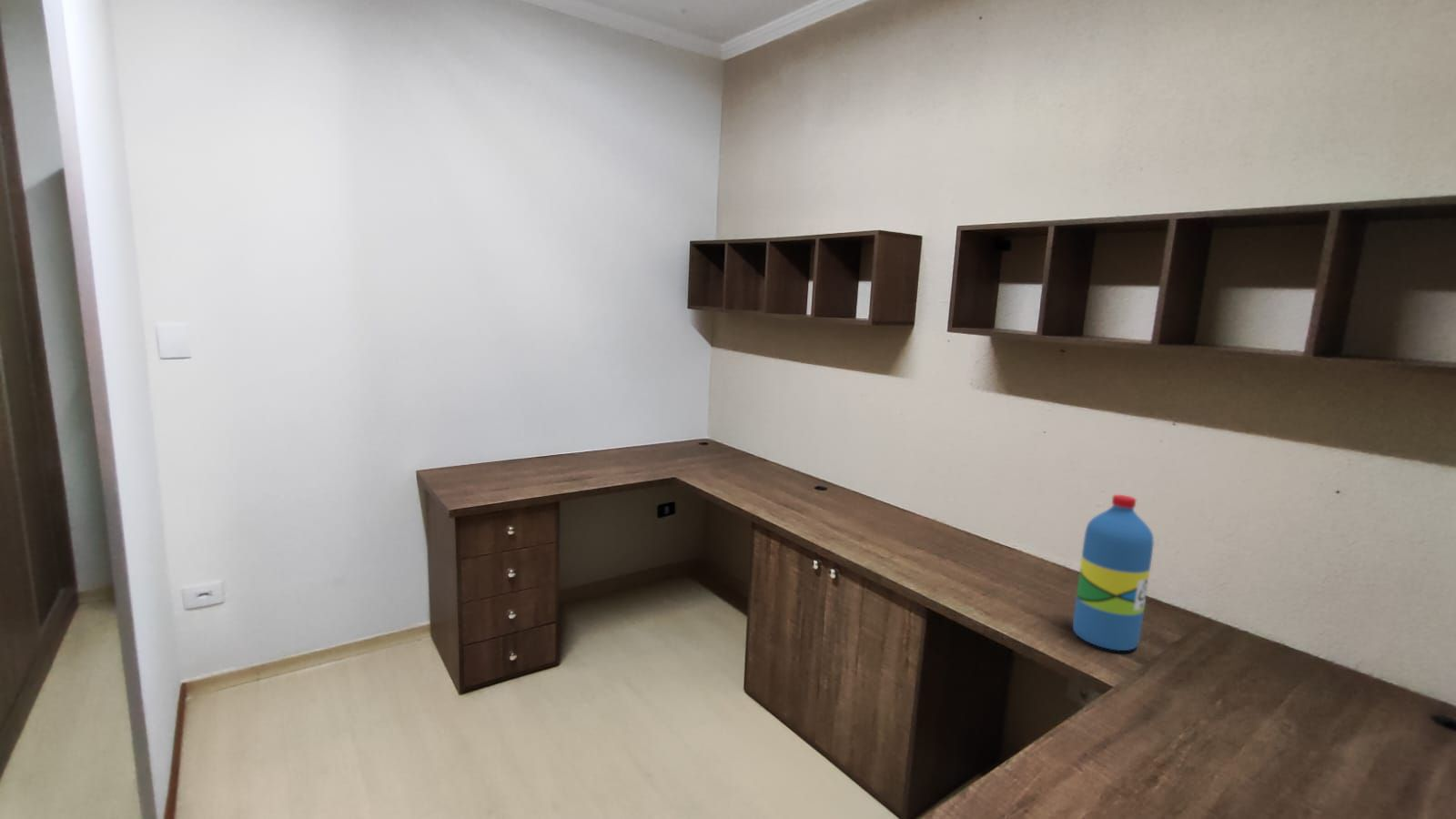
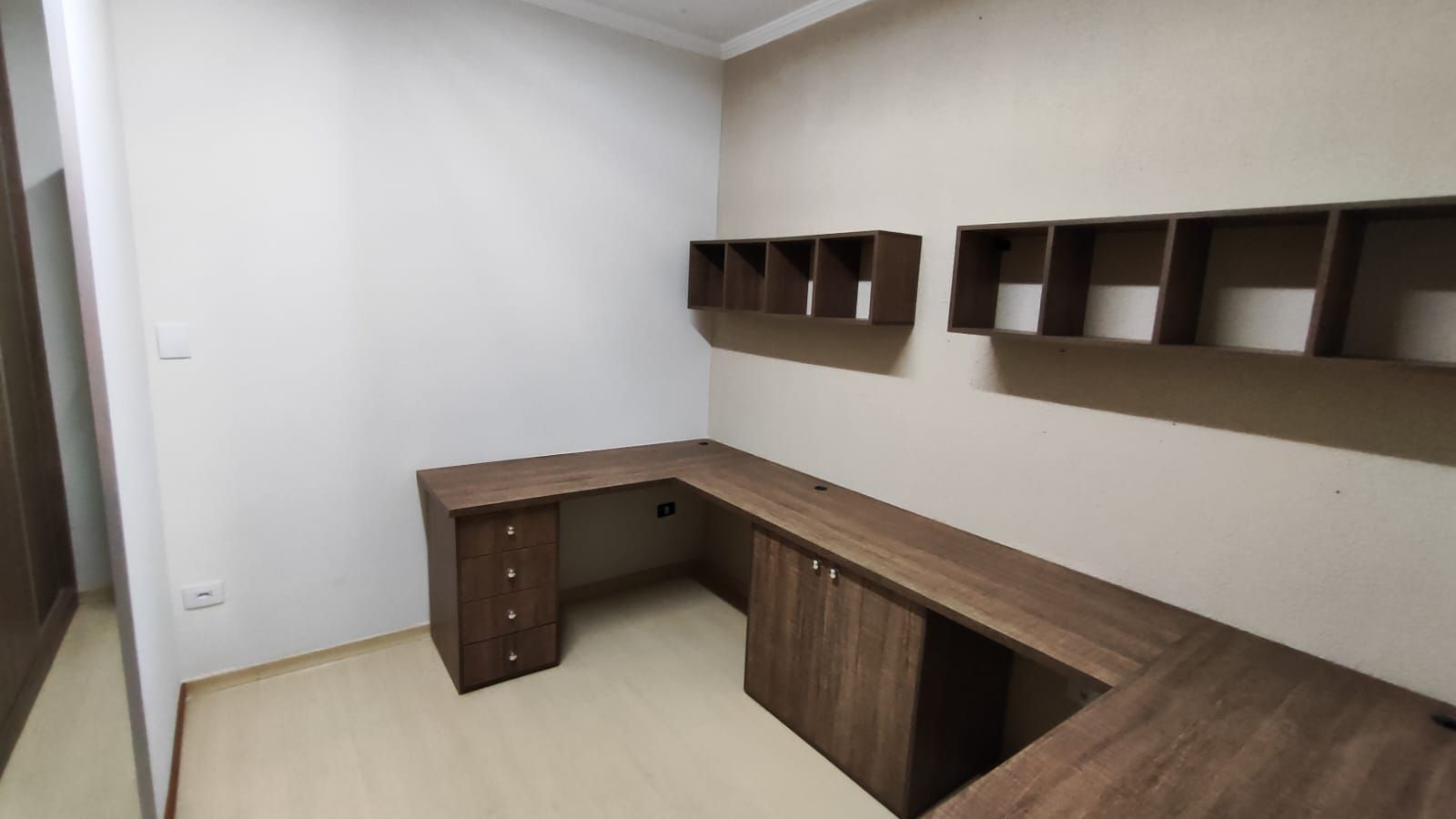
- water bottle (1114, 569)
